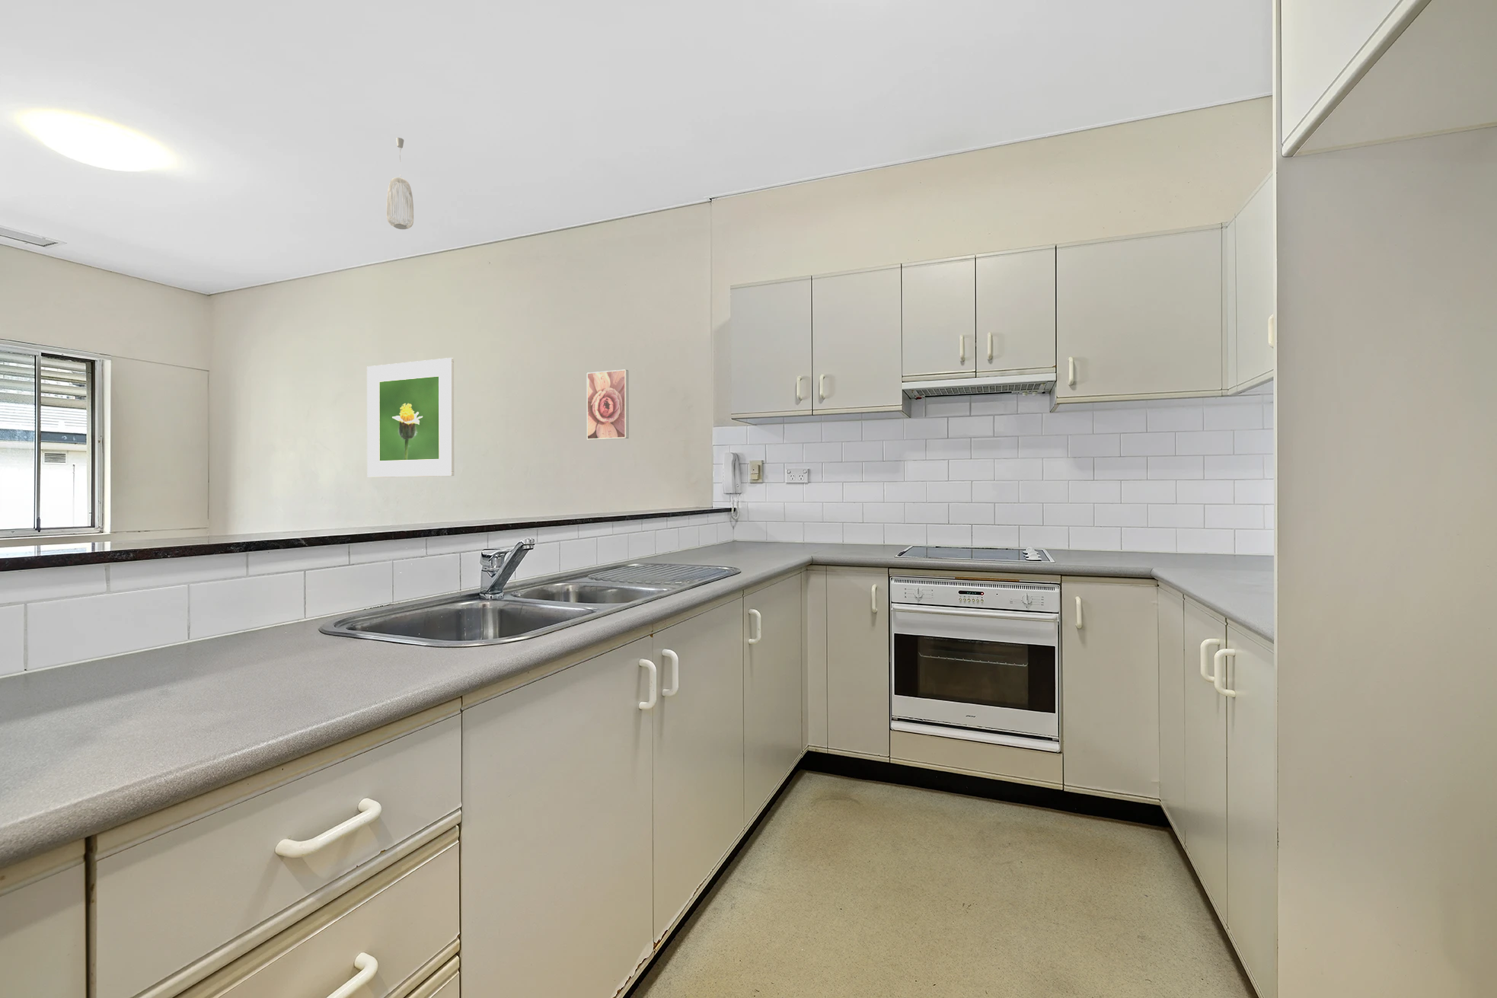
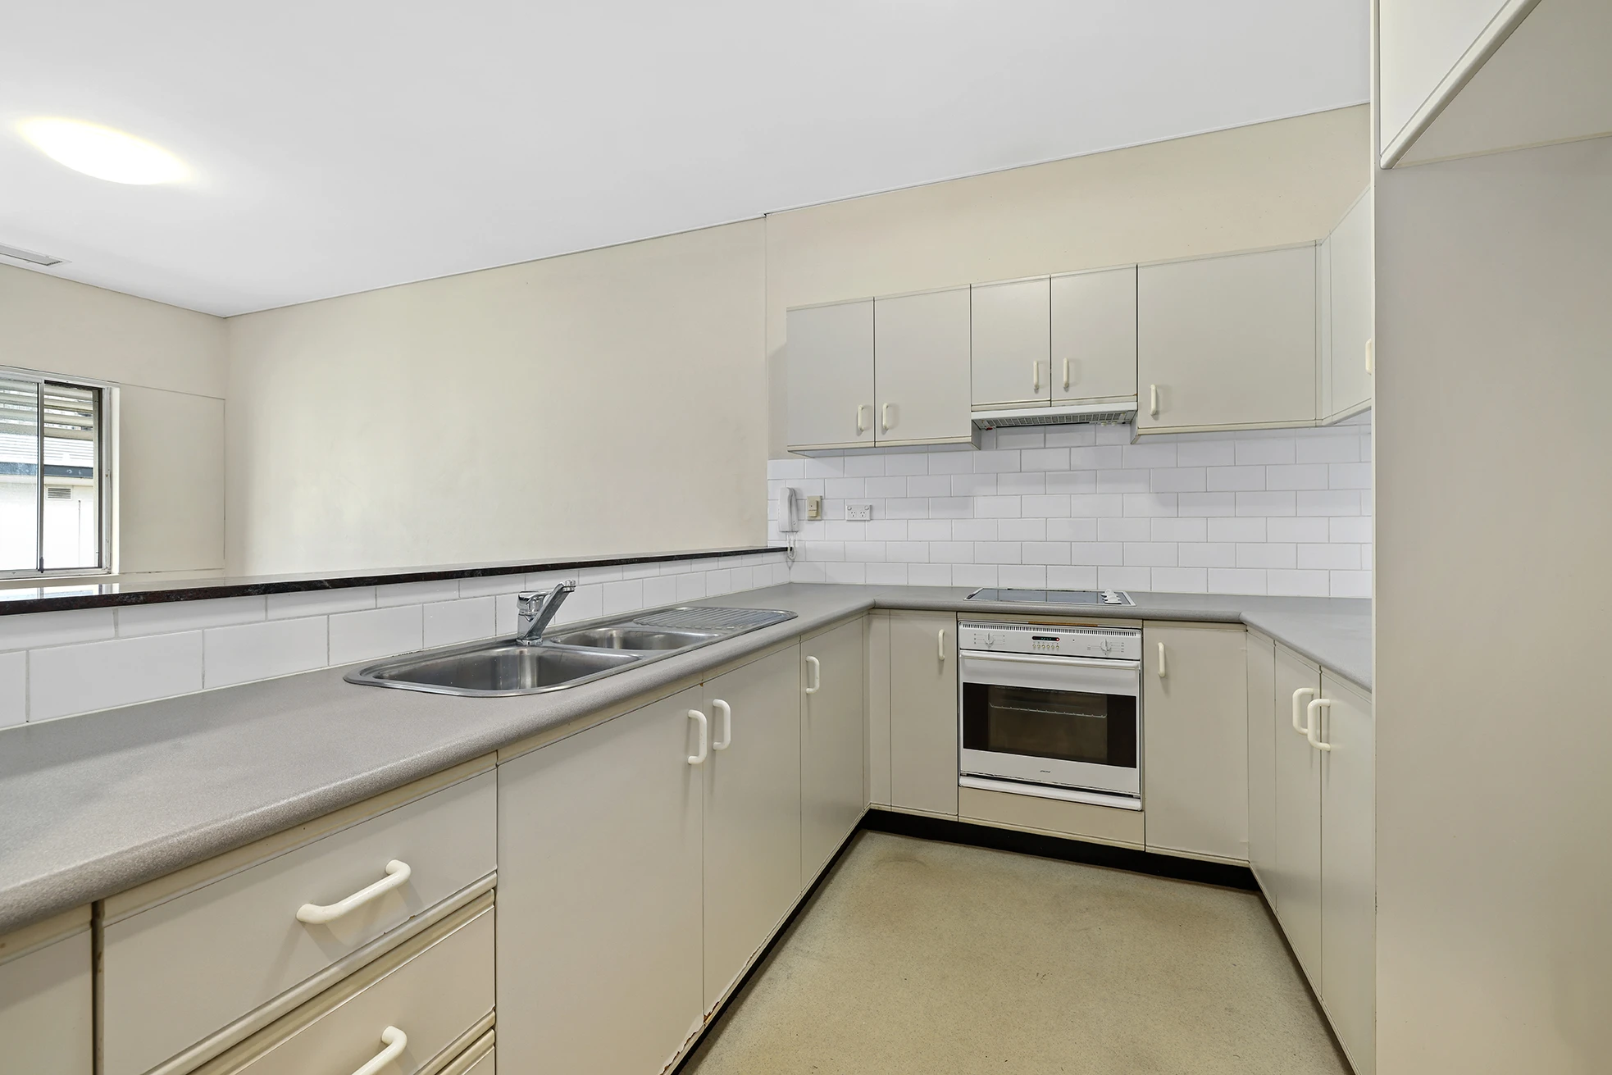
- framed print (607, 405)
- pendant light (400, 184)
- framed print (409, 420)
